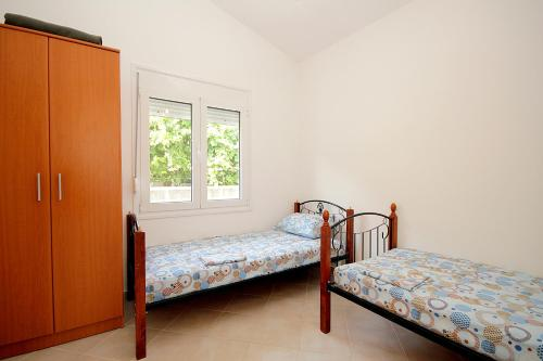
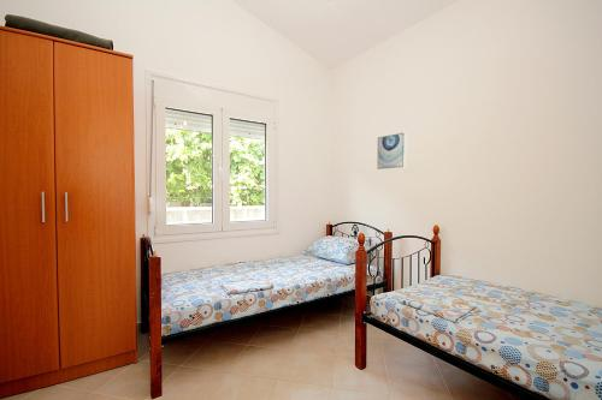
+ wall art (390, 151)
